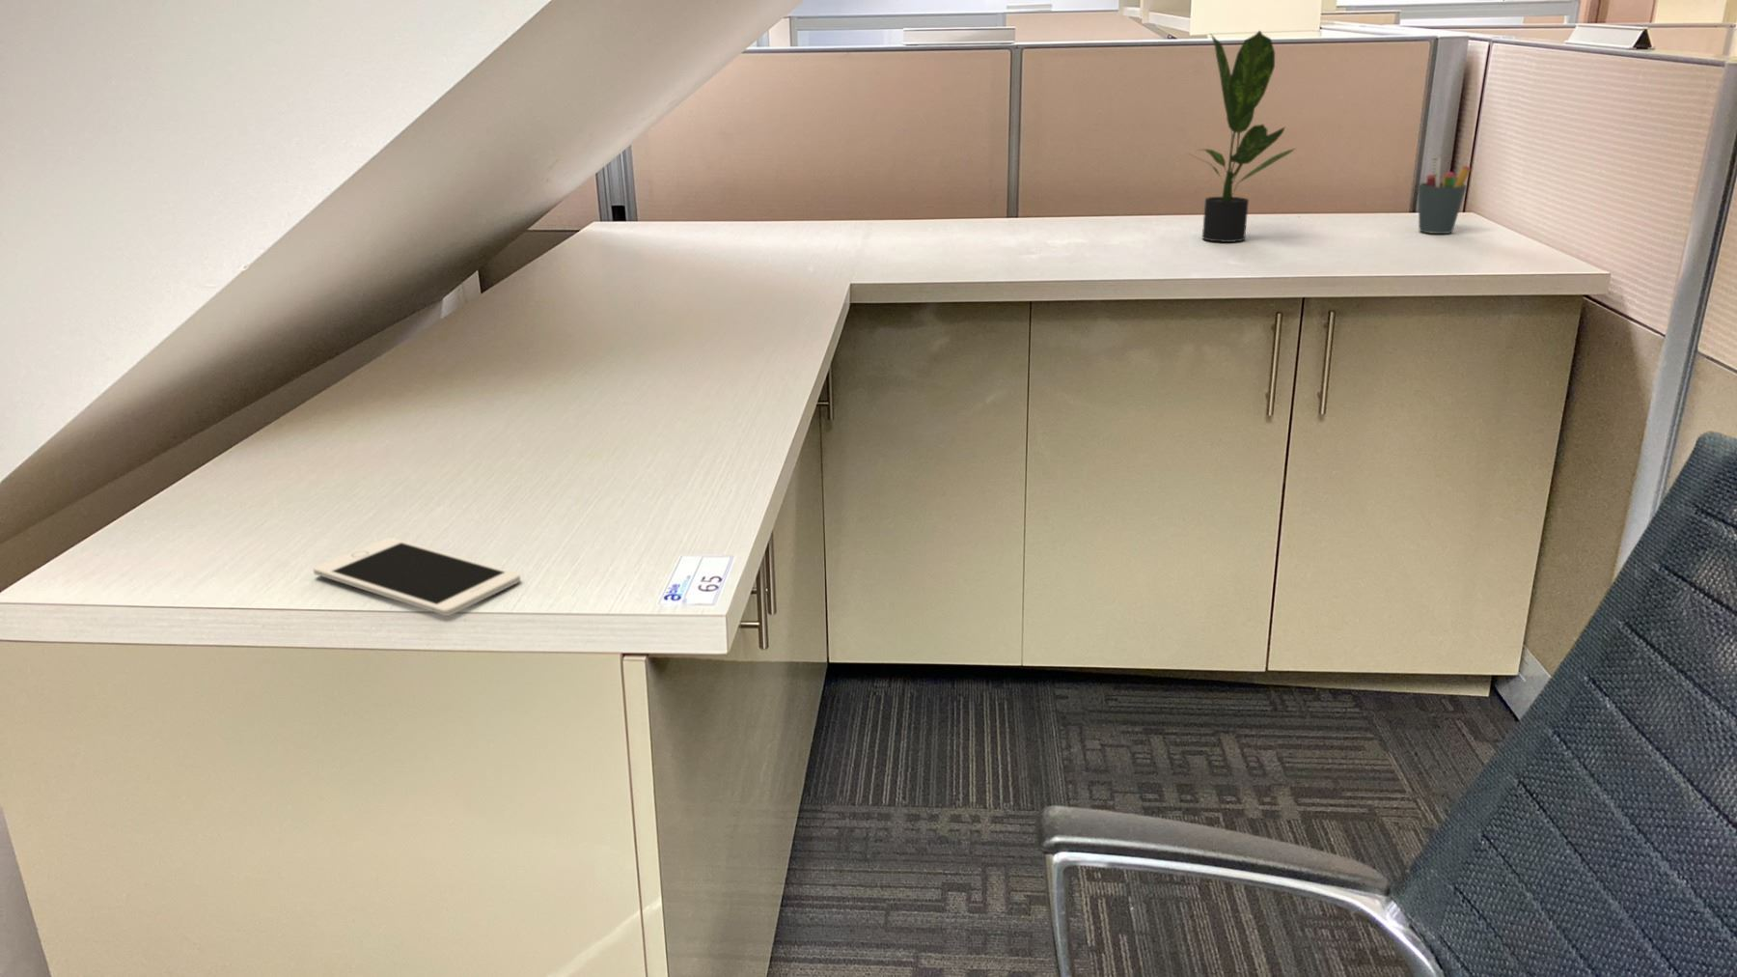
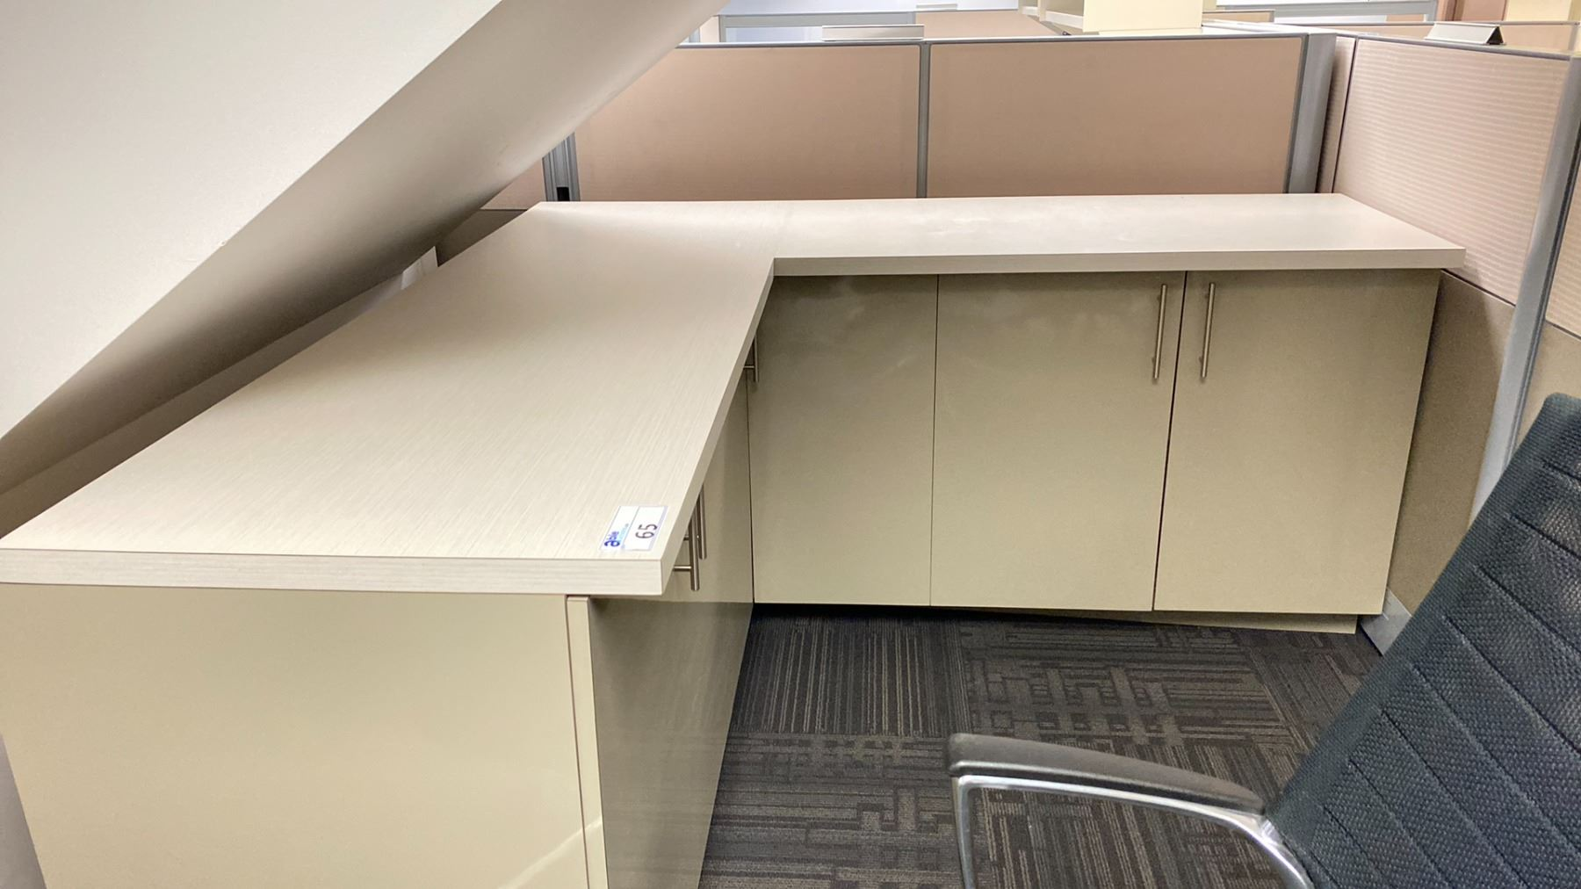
- cell phone (416, 574)
- potted plant (1244, 138)
- pen holder (1441, 194)
